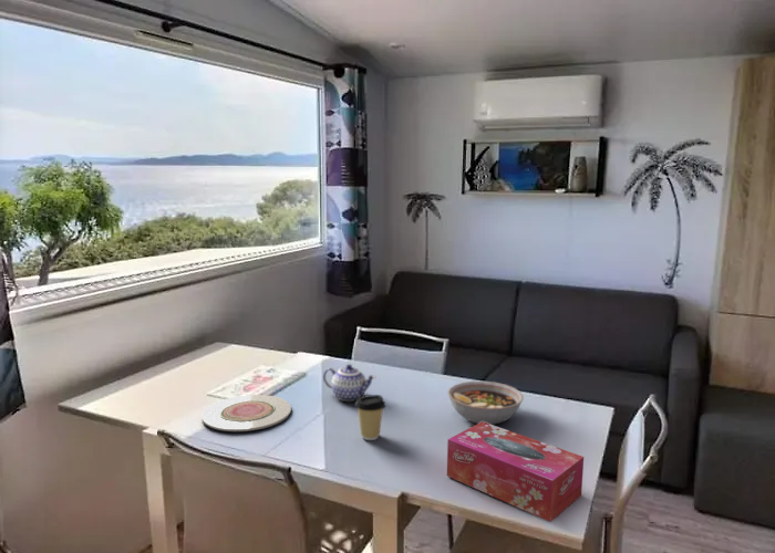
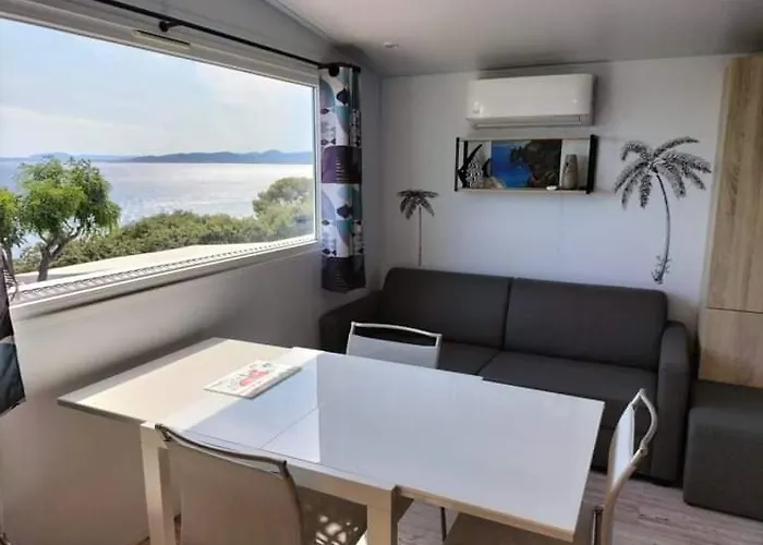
- coffee cup (370, 417)
- bowl (484, 406)
- tissue box (513, 466)
- teapot (349, 380)
- plate (247, 410)
